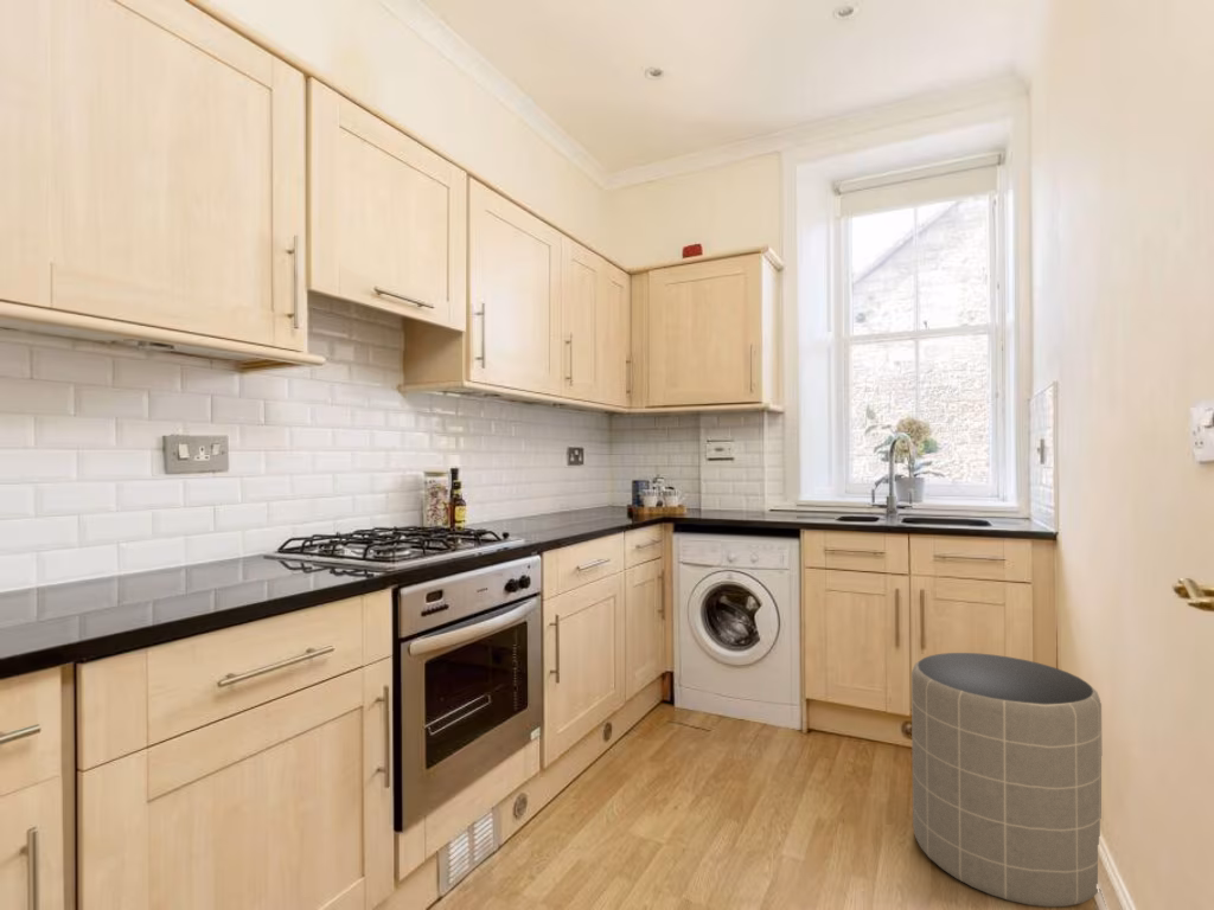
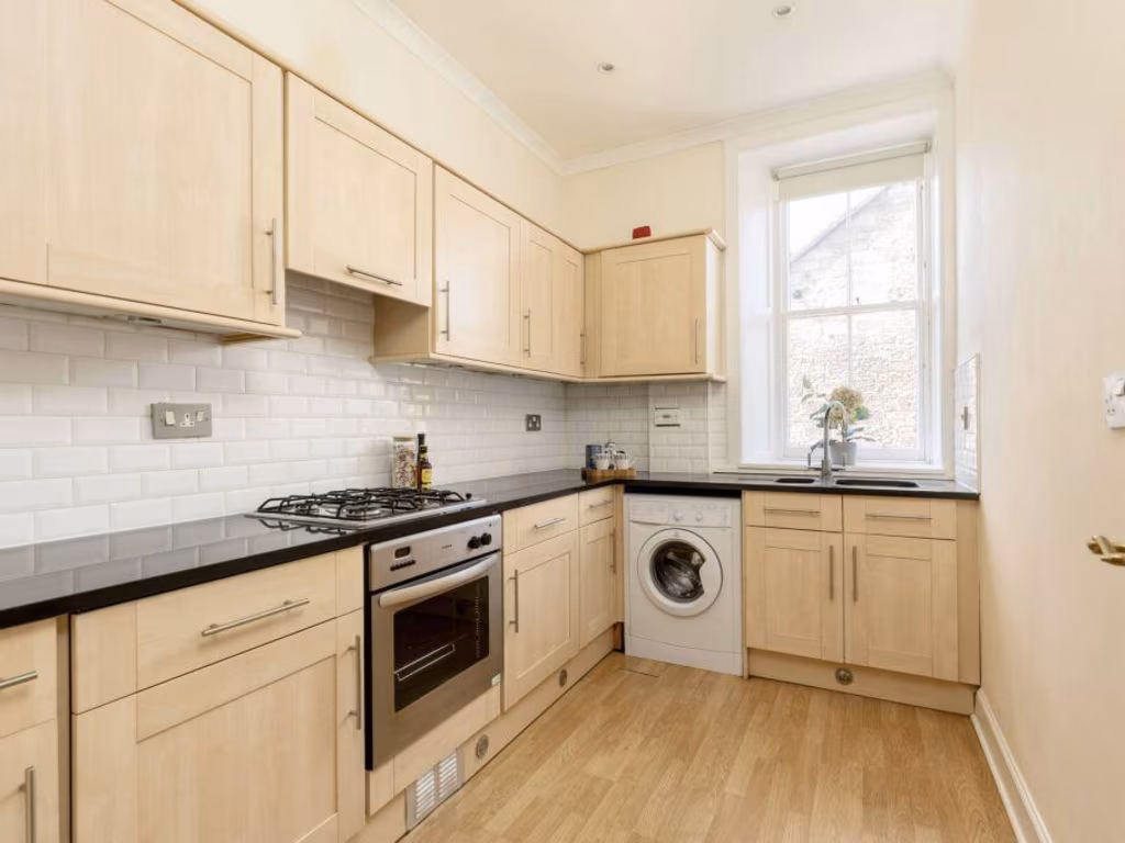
- trash can (1001, 764)
